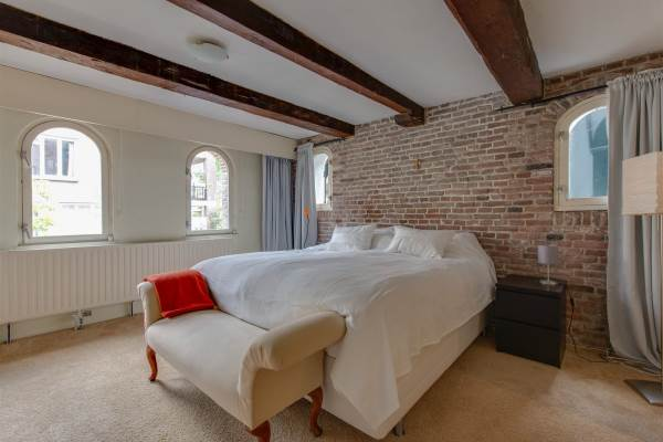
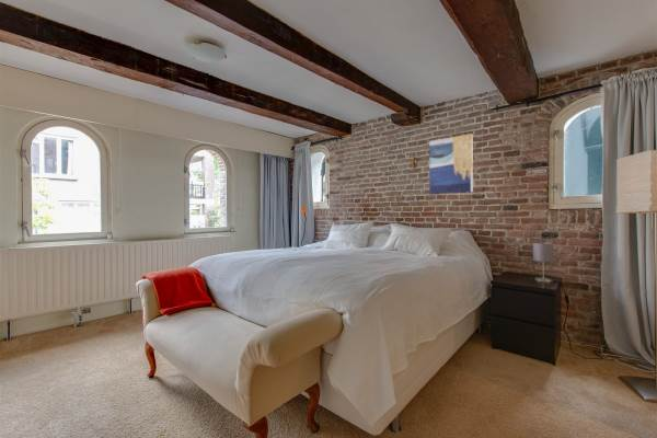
+ wall art (450, 165)
